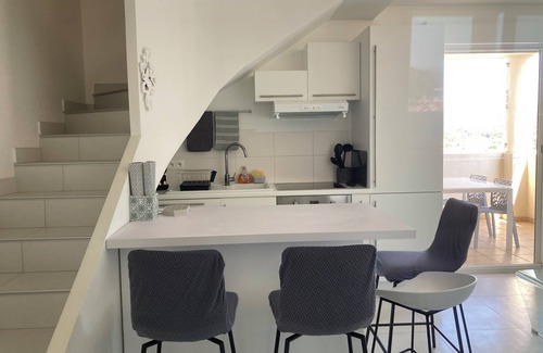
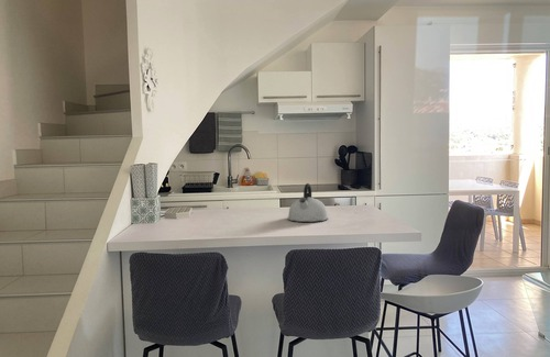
+ kettle (307, 201)
